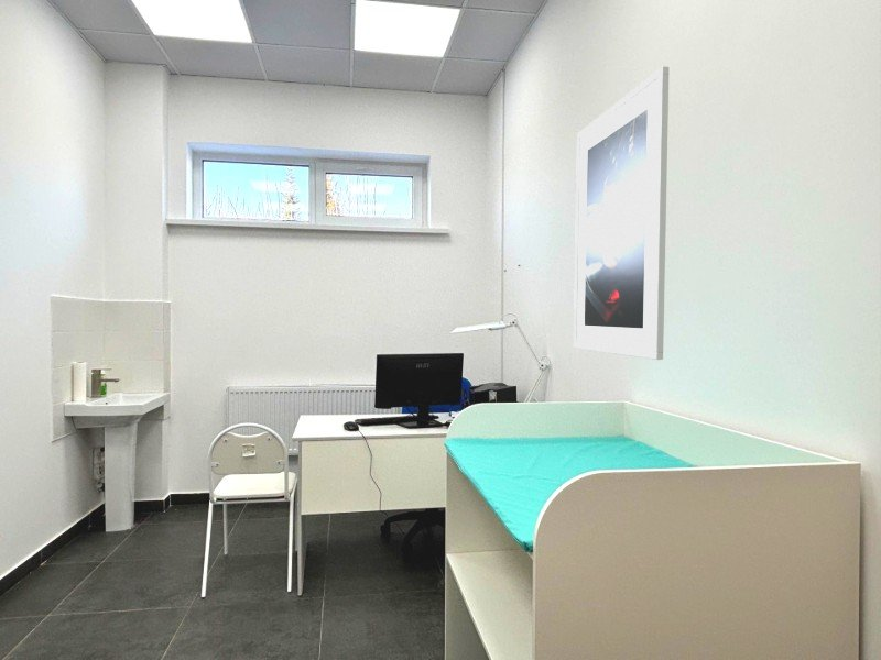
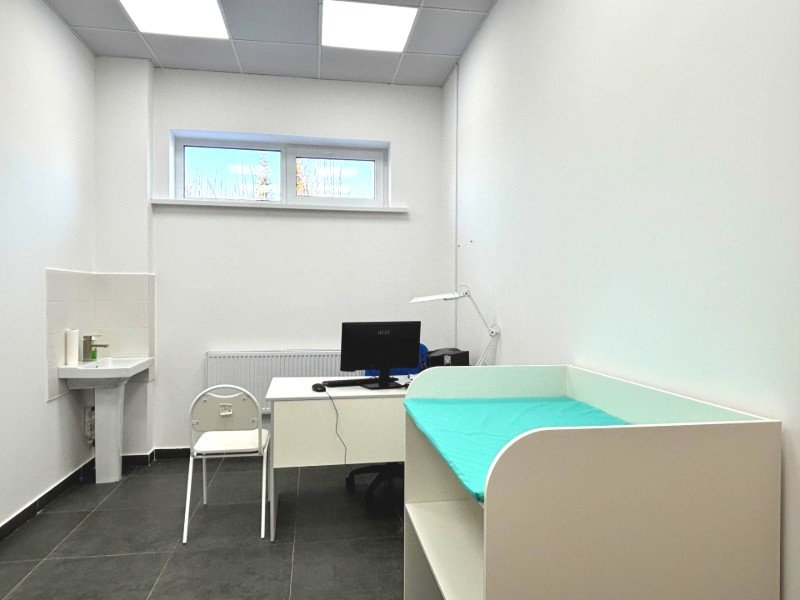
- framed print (613, 229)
